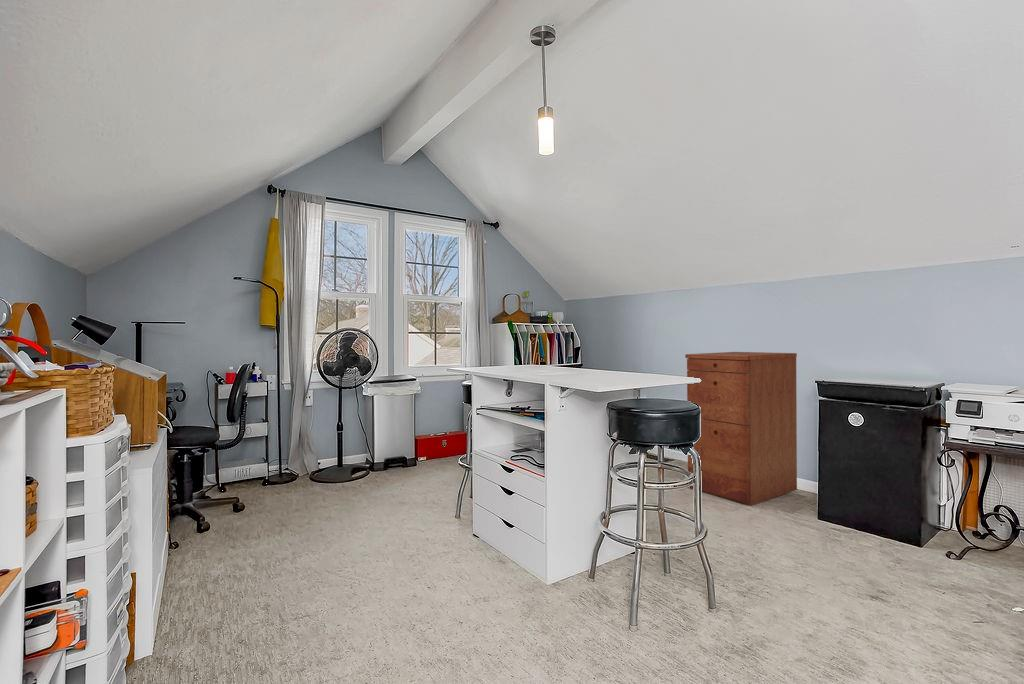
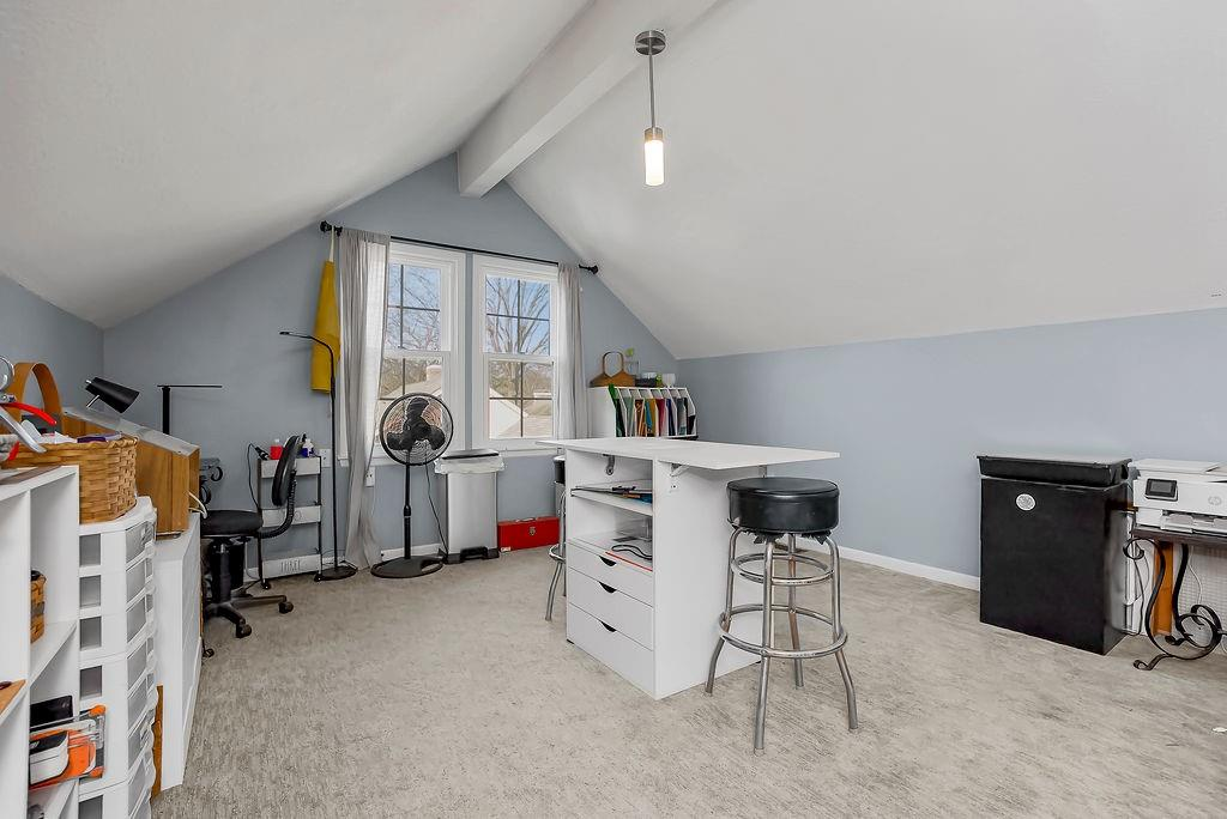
- filing cabinet (741, 421)
